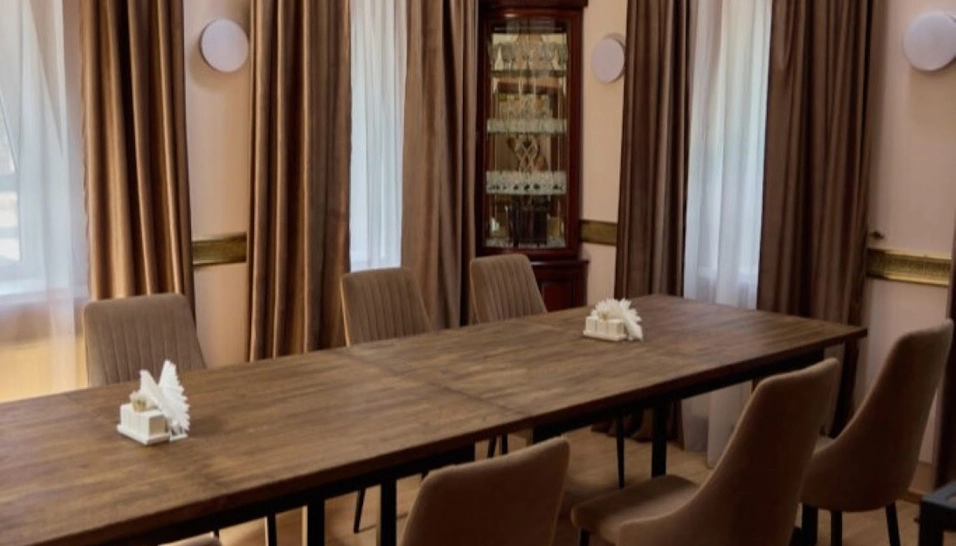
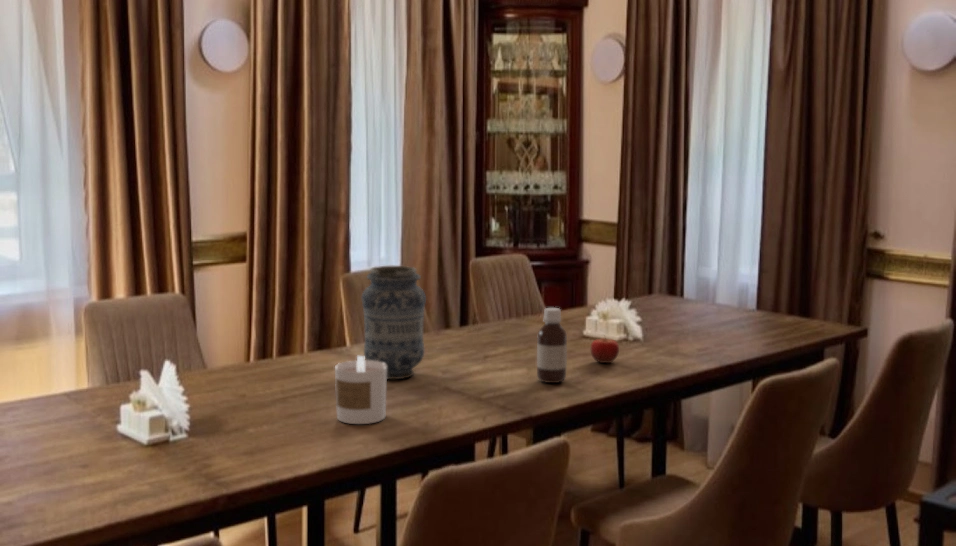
+ vase (394, 322)
+ candle (361, 386)
+ bottle (552, 345)
+ fruit (604, 348)
